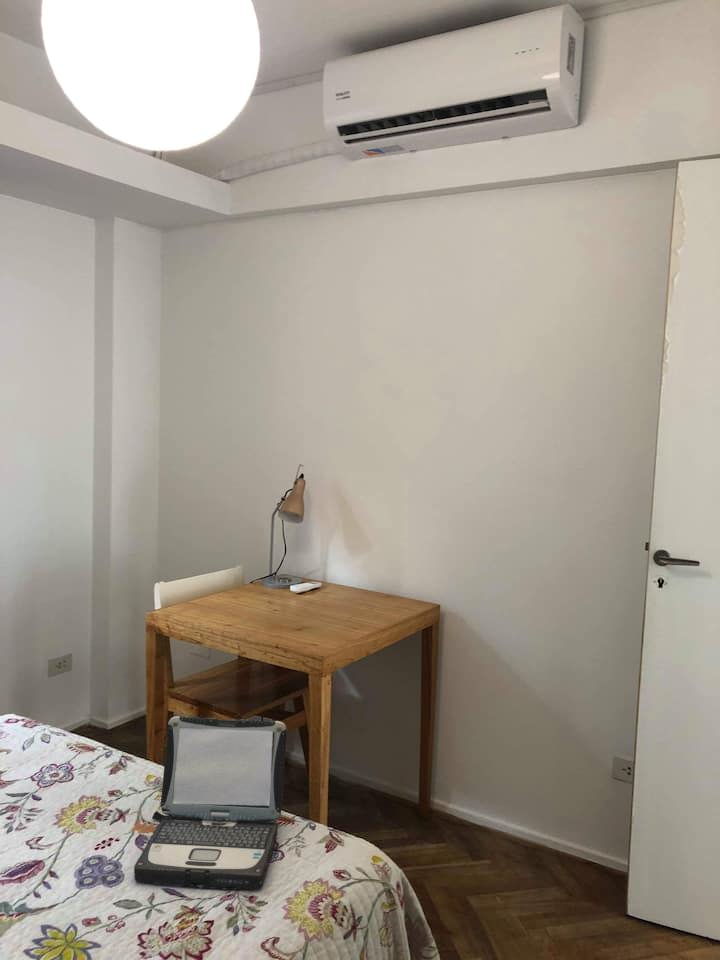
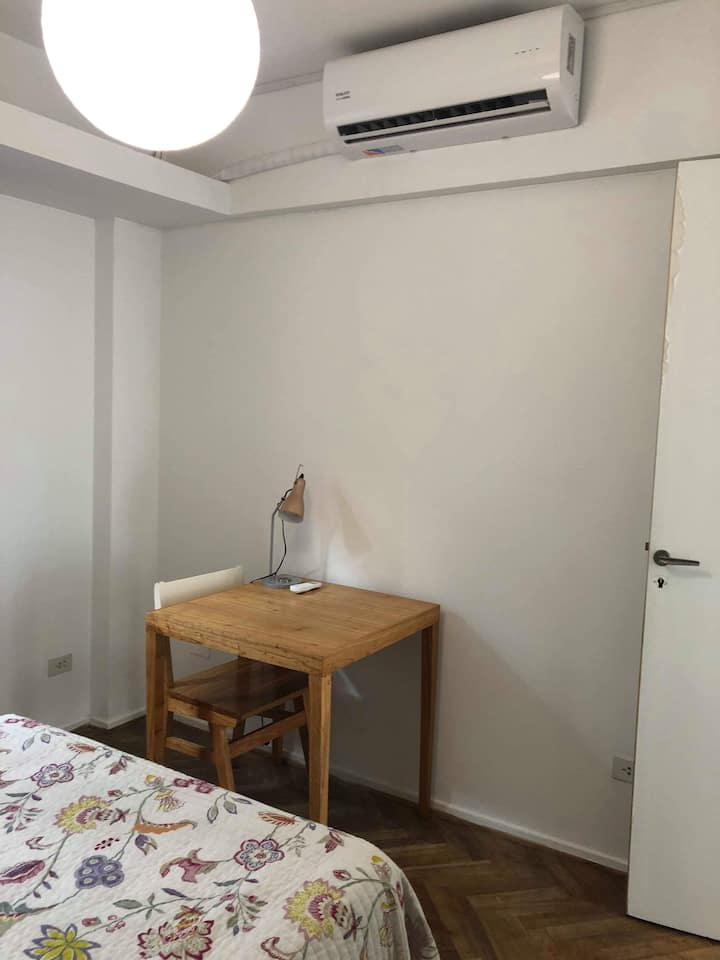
- laptop (212, 794)
